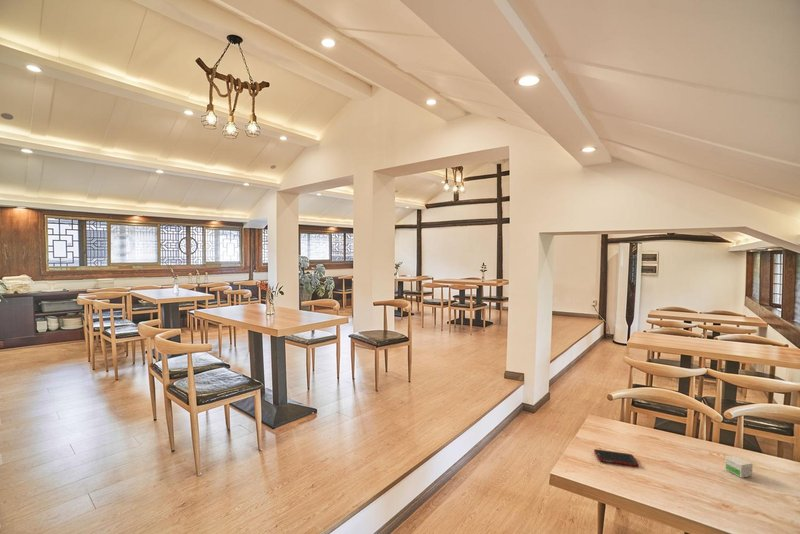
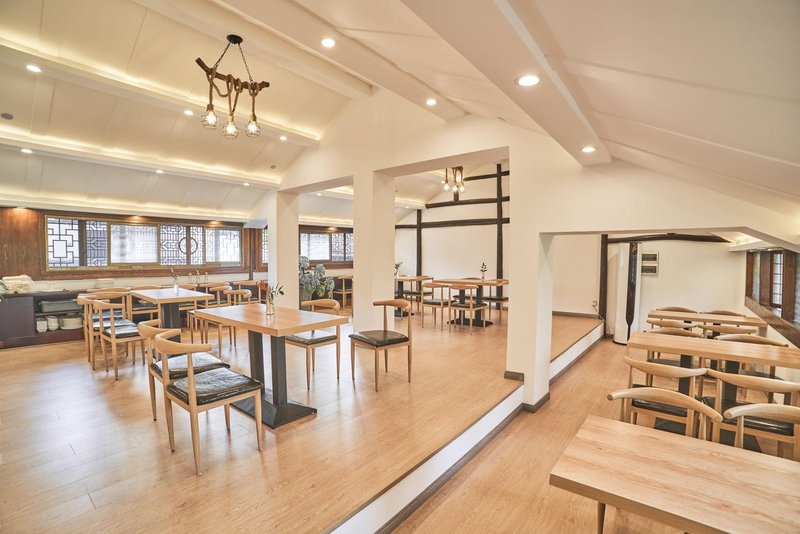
- cell phone (615, 457)
- small box (738, 466)
